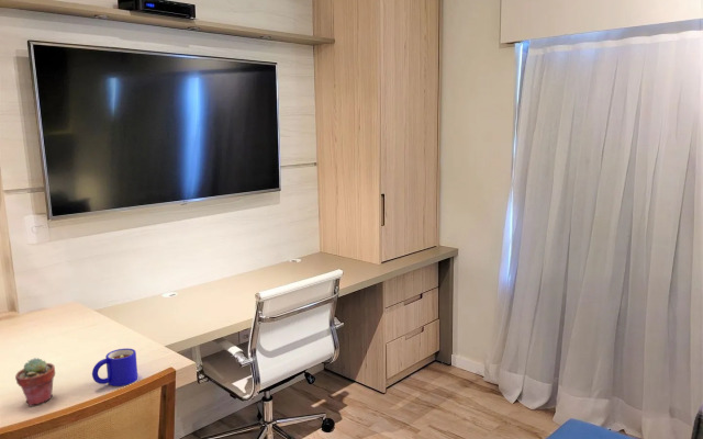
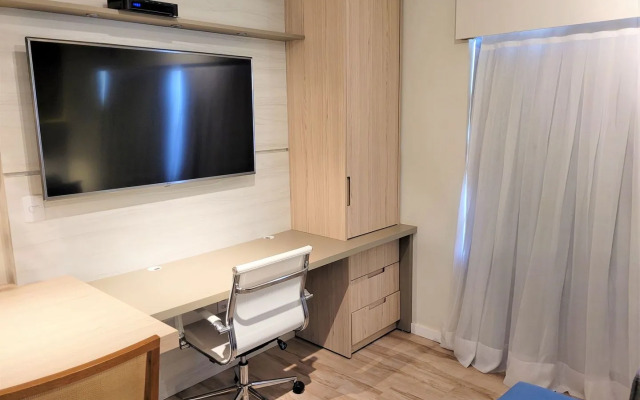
- potted succulent (36, 379)
- mug (114, 369)
